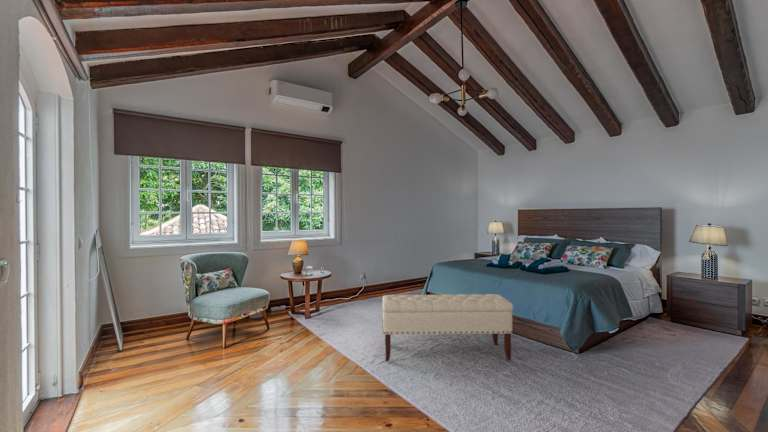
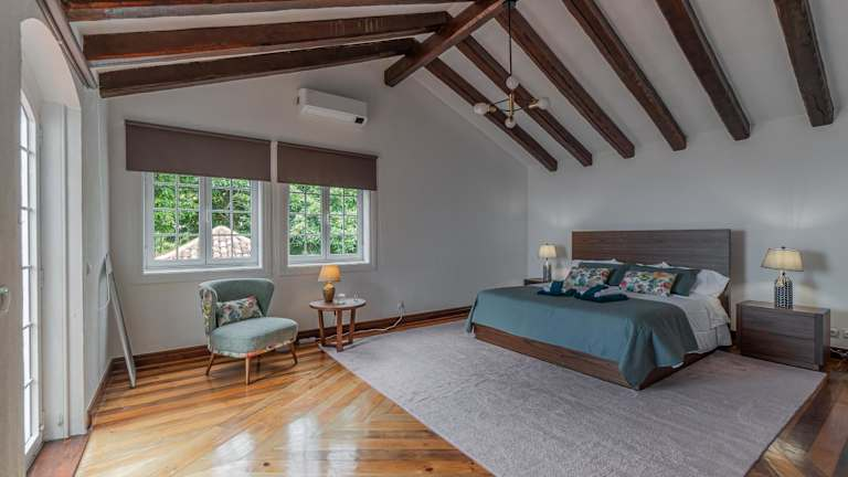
- bench (444, 324)
